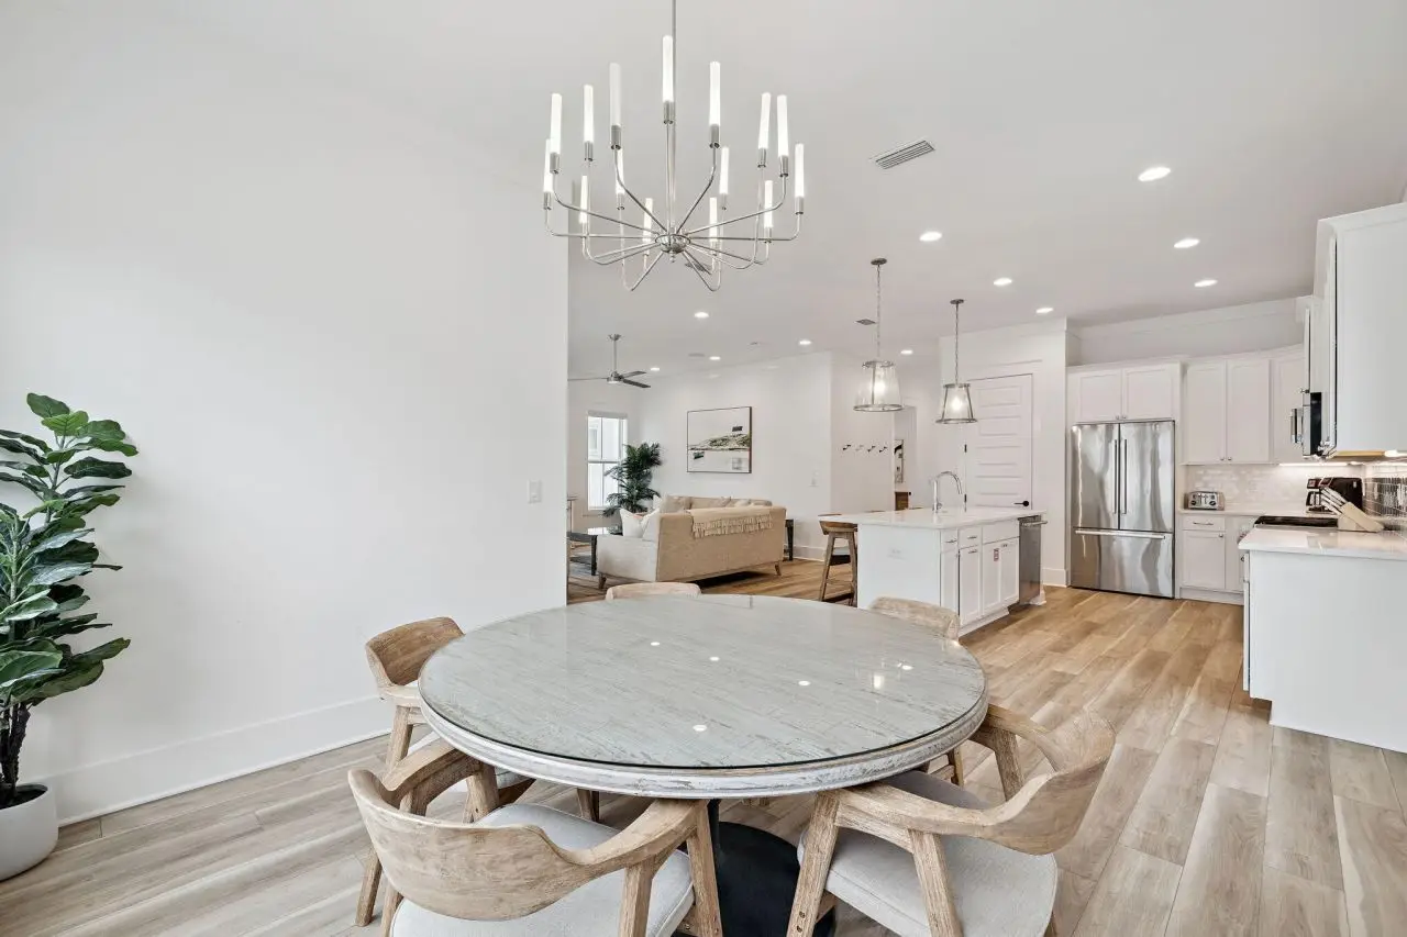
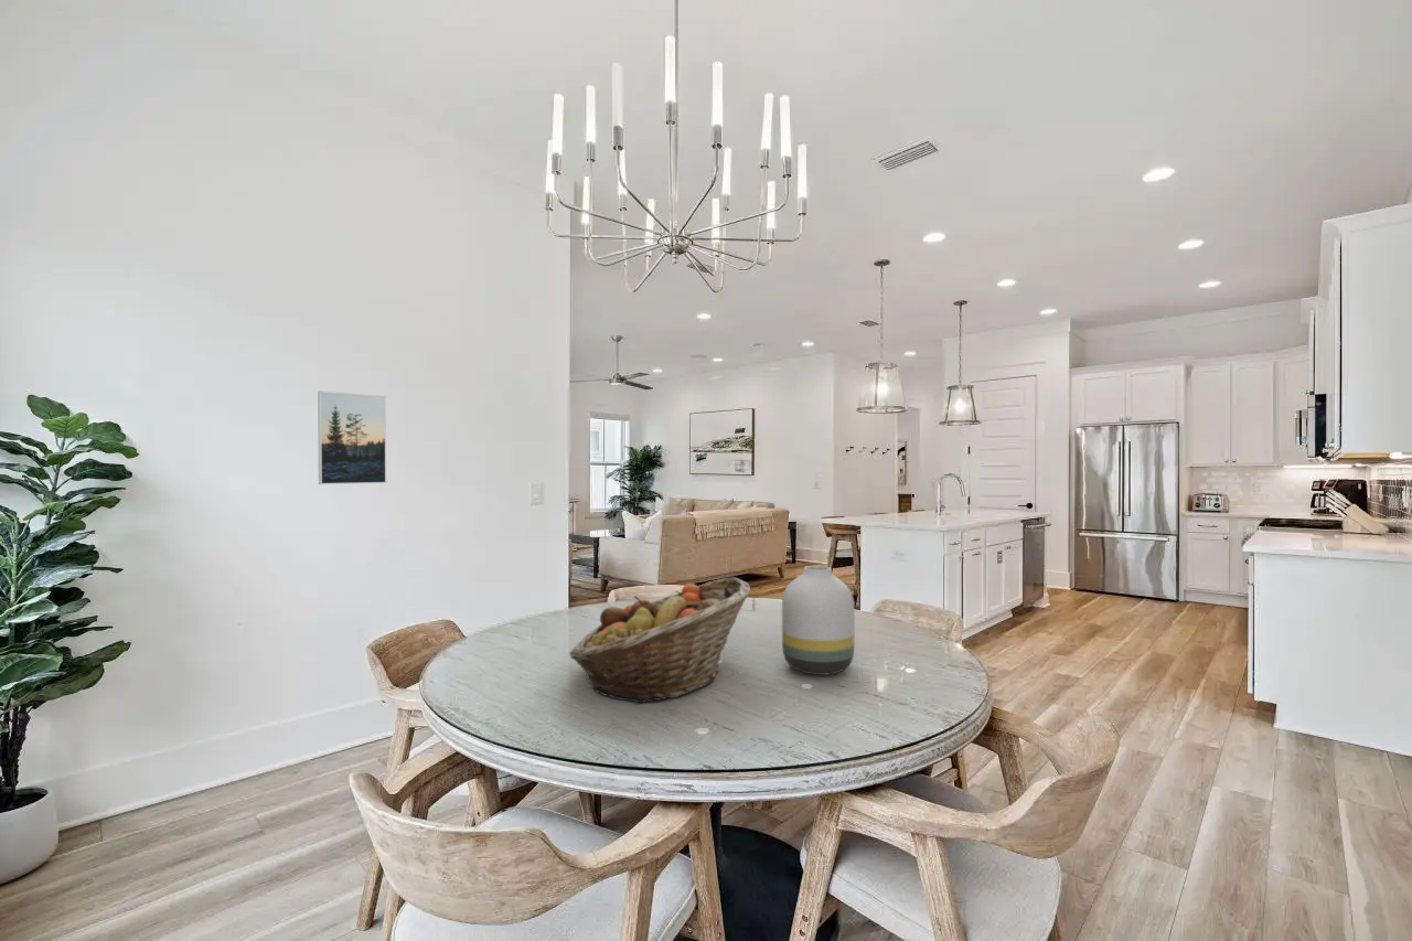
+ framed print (353, 438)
+ fruit basket (664, 630)
+ vase (817, 618)
